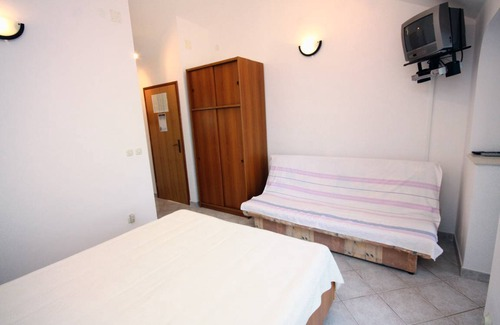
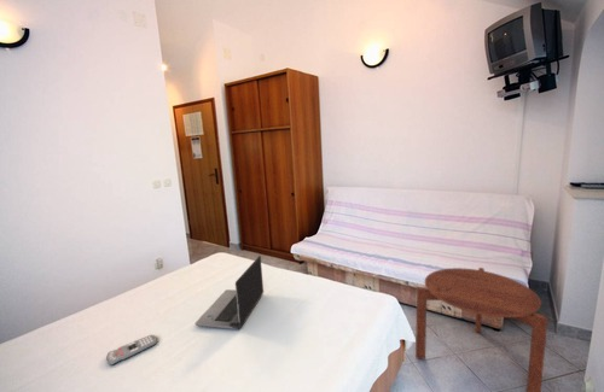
+ laptop computer (230, 289)
+ side table (476, 321)
+ remote control (133, 349)
